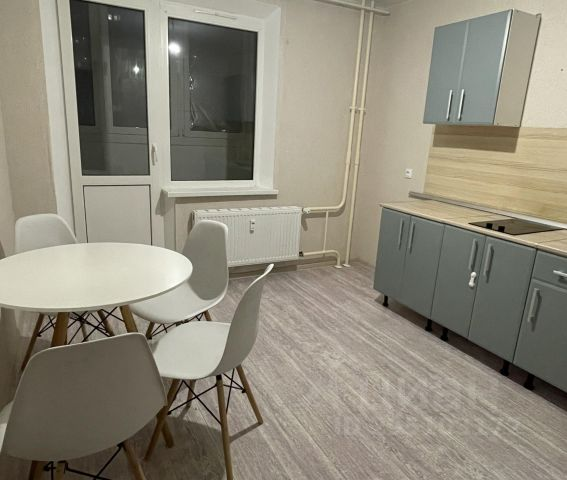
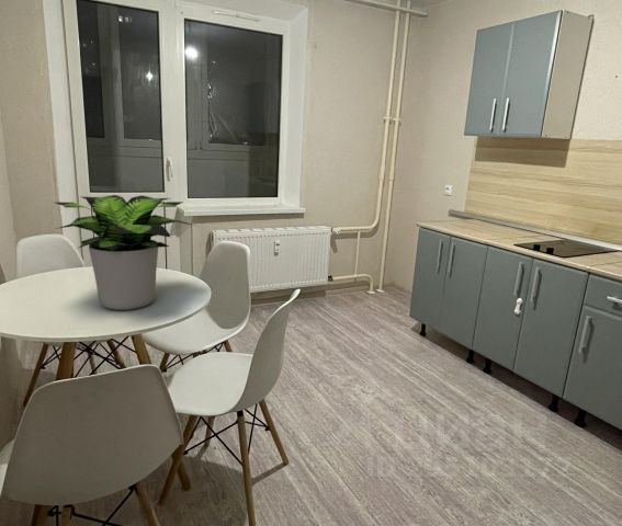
+ potted plant (134, 253)
